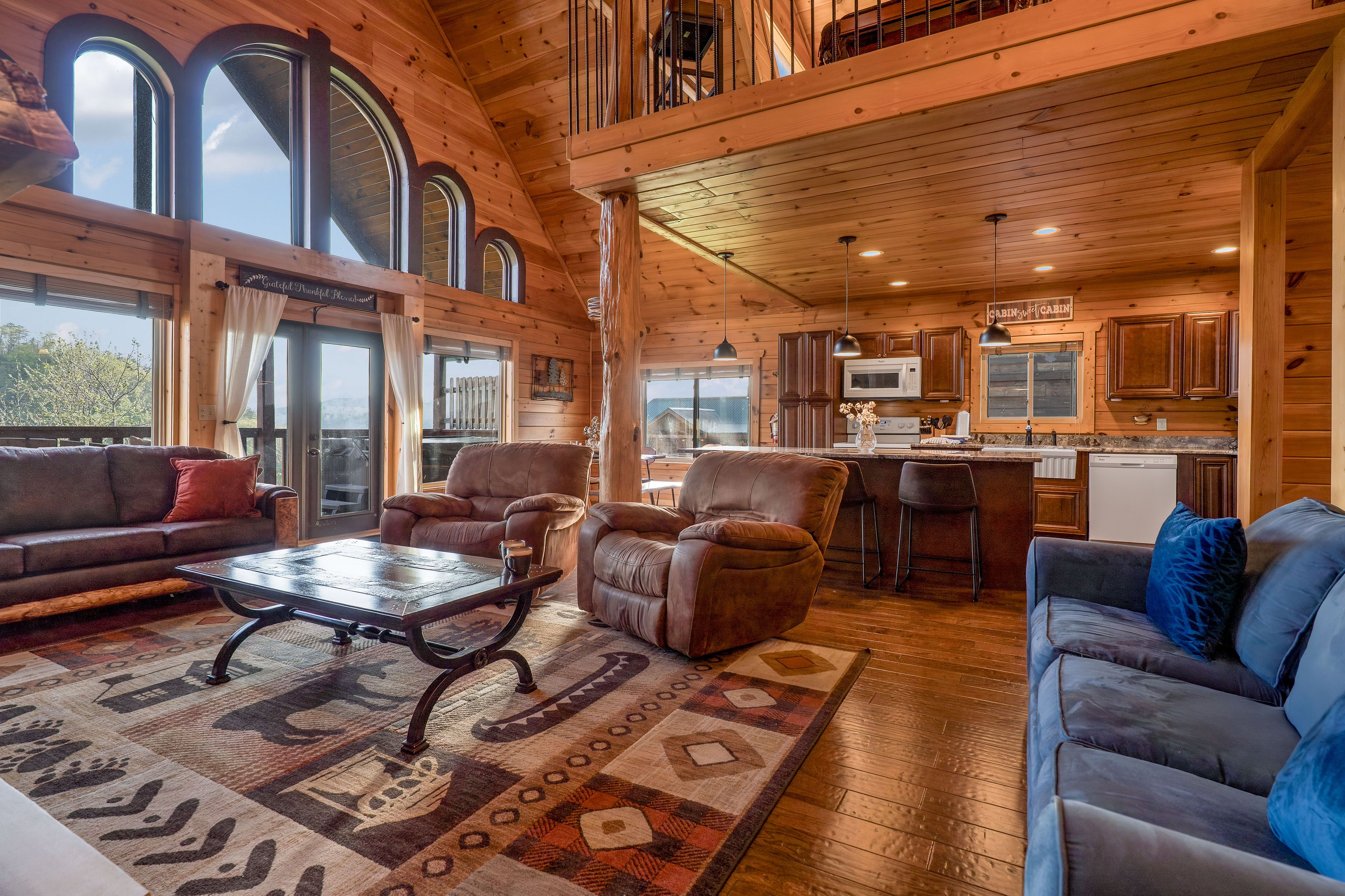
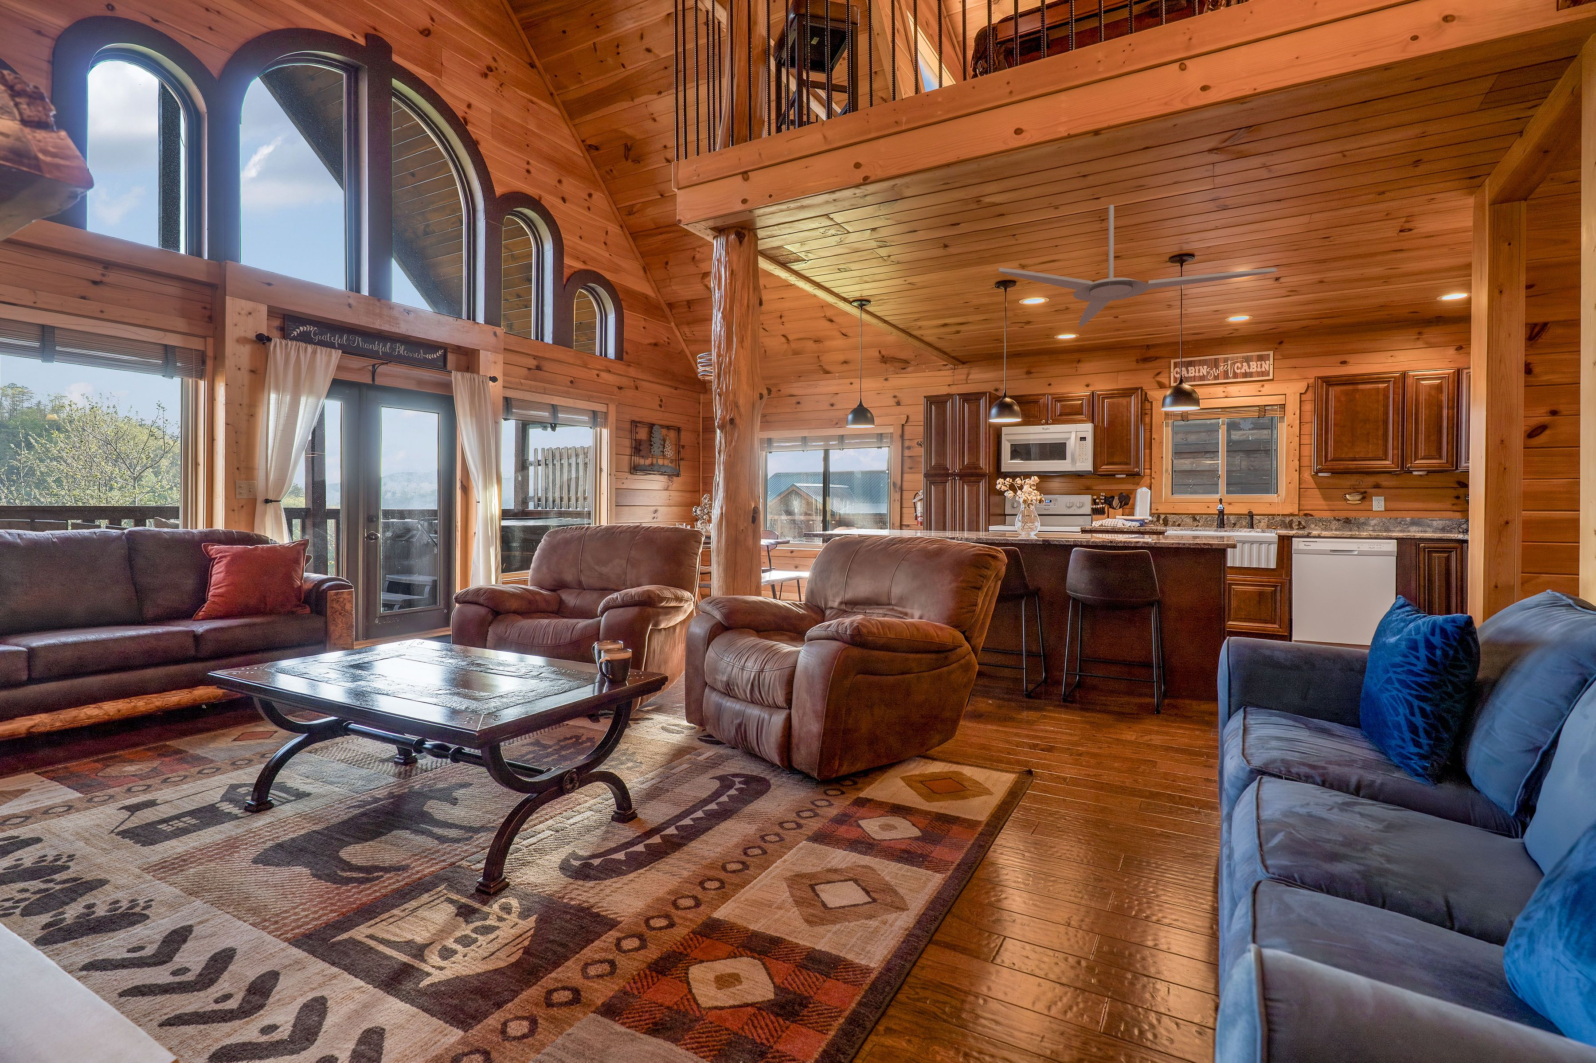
+ ceiling fan (1113, 249)
